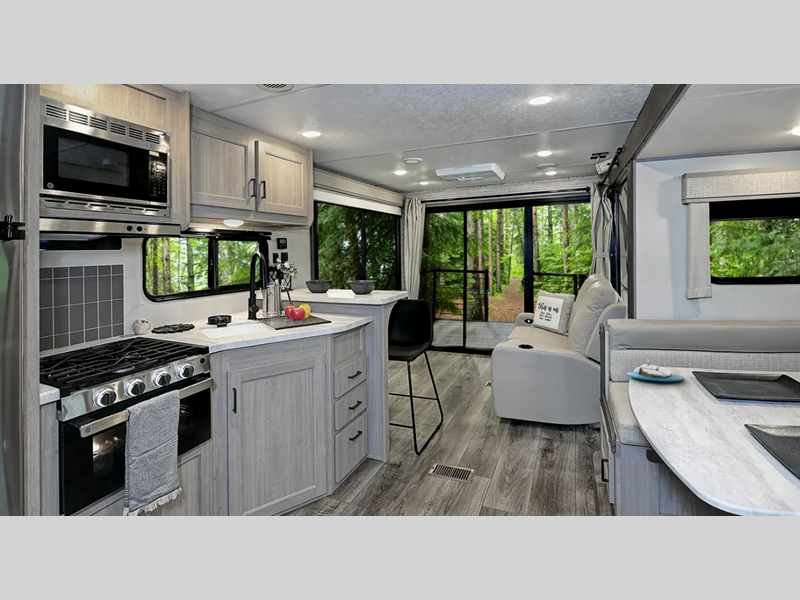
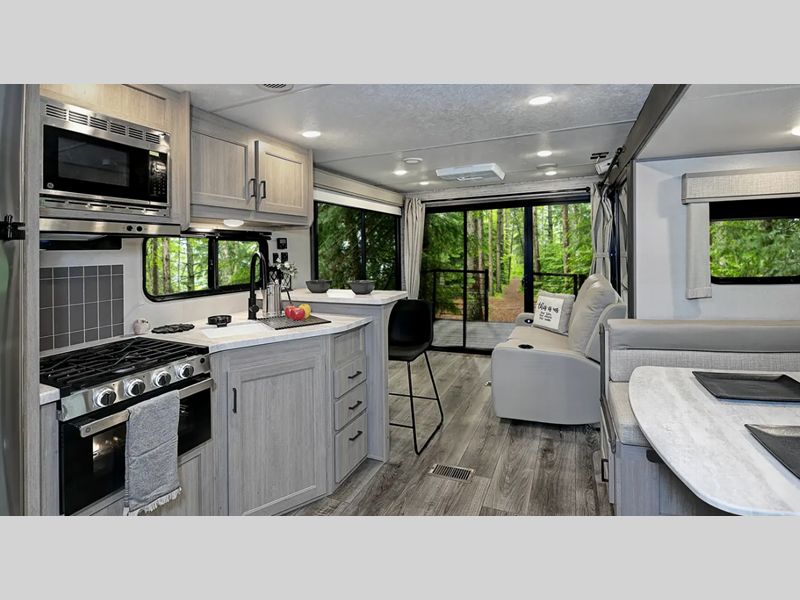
- candle (654, 368)
